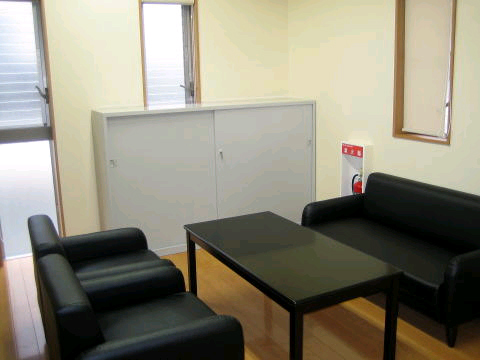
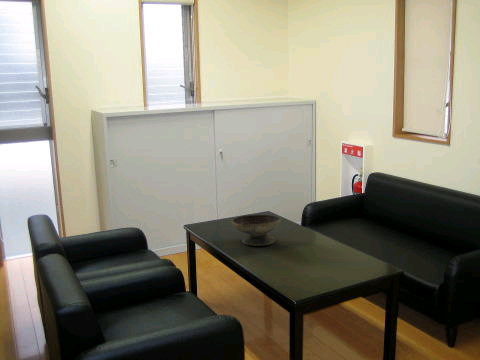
+ decorative bowl (256, 229)
